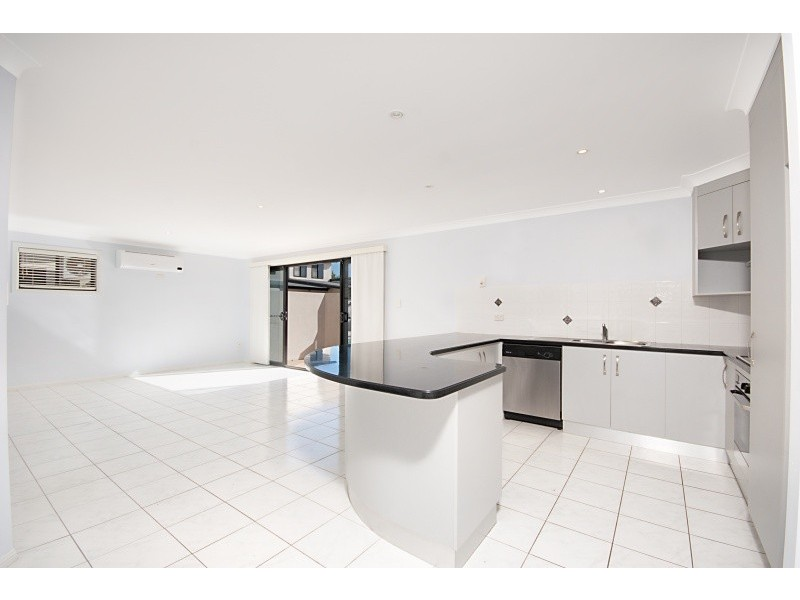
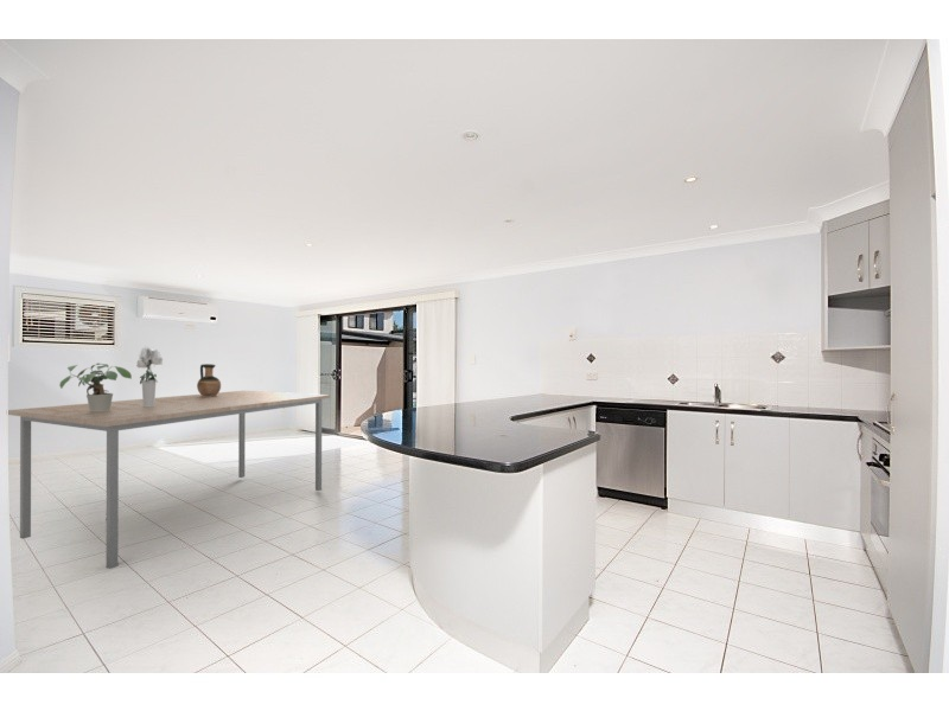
+ potted plant (91, 386)
+ ceramic jug (209, 379)
+ dining table (193, 419)
+ bouquet (148, 376)
